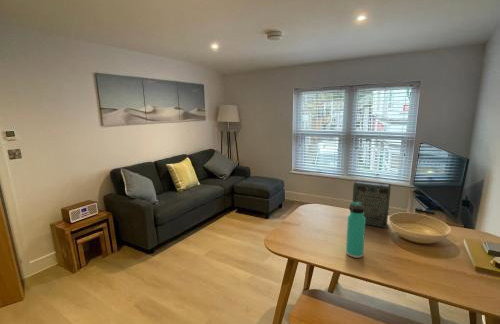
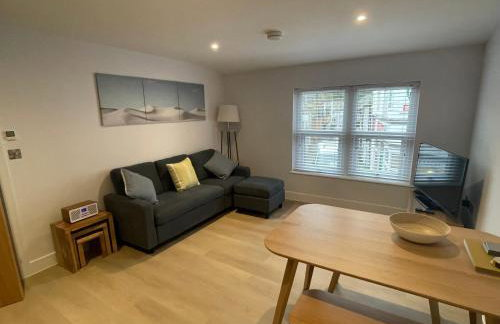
- thermos bottle (355, 228)
- book (370, 203)
